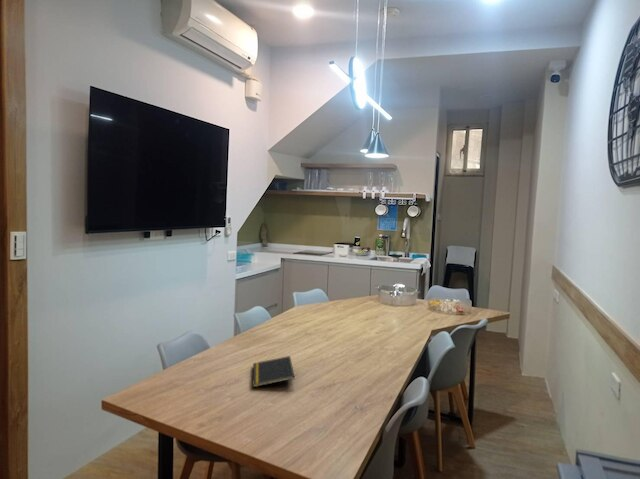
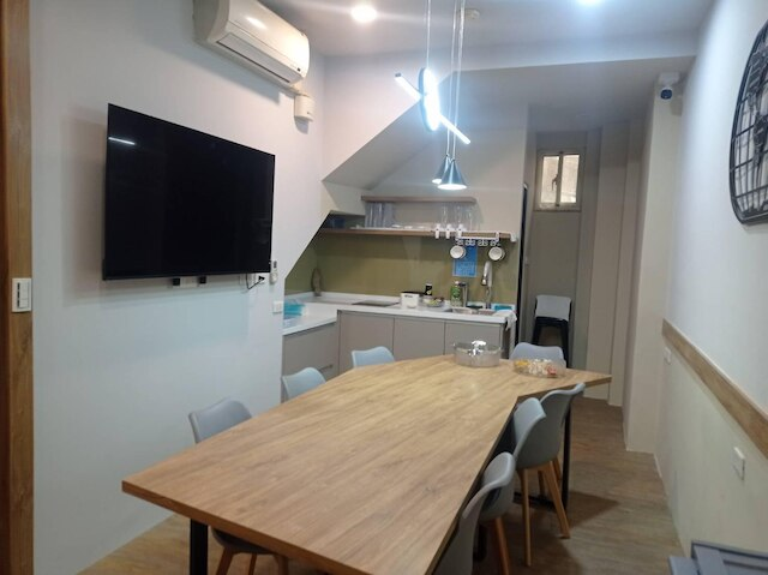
- notepad (272, 370)
